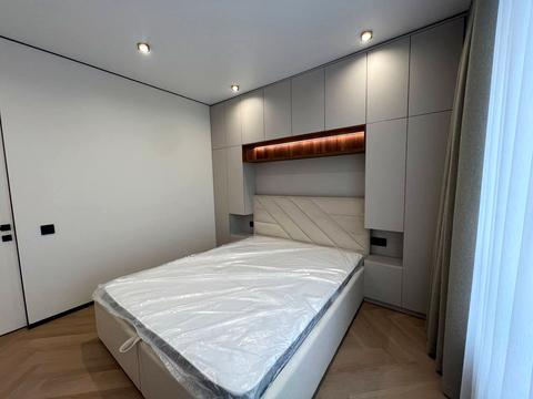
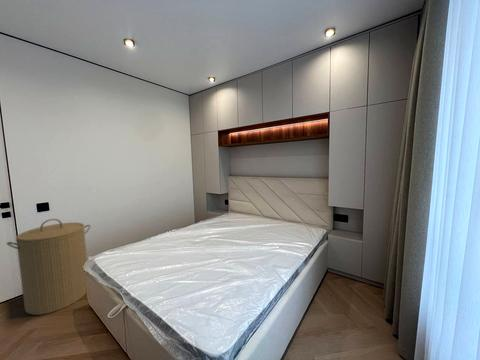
+ laundry hamper (55, 258)
